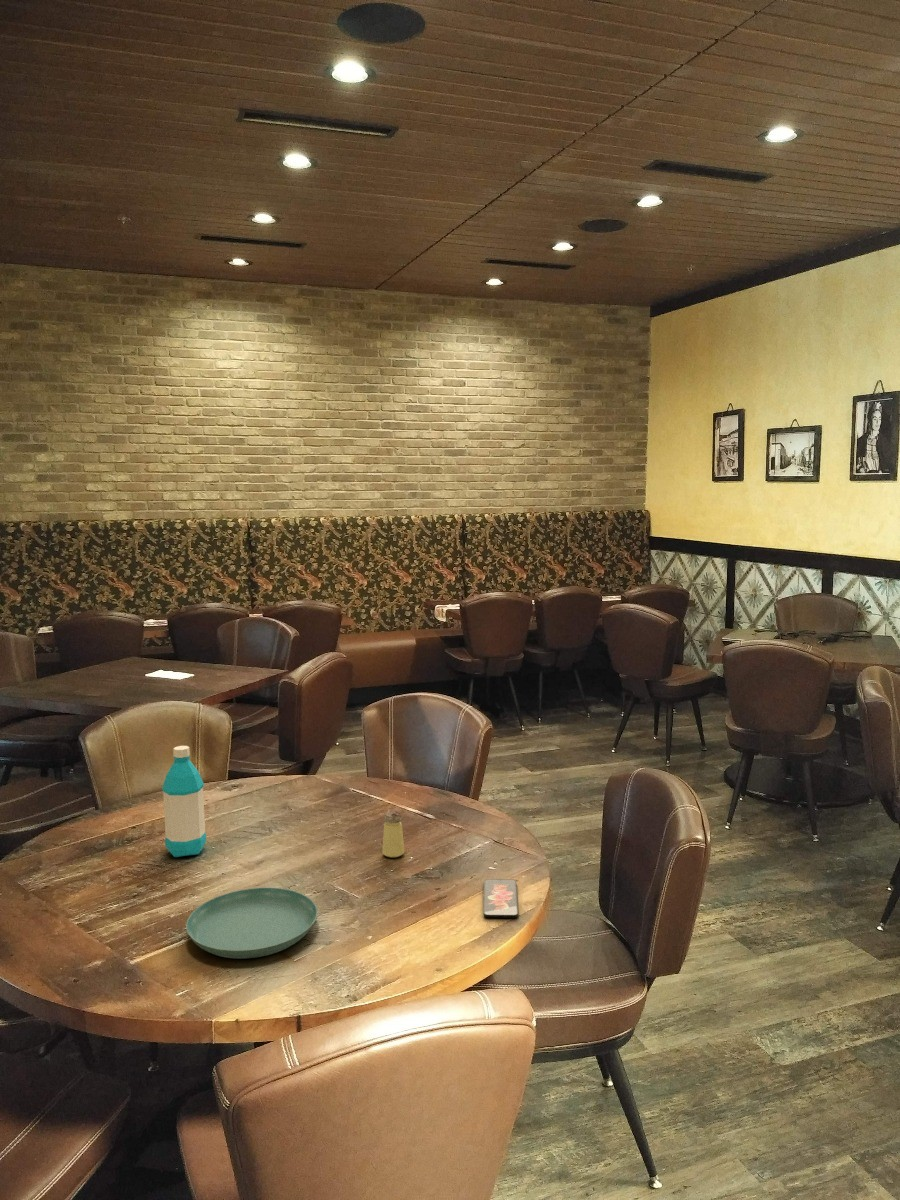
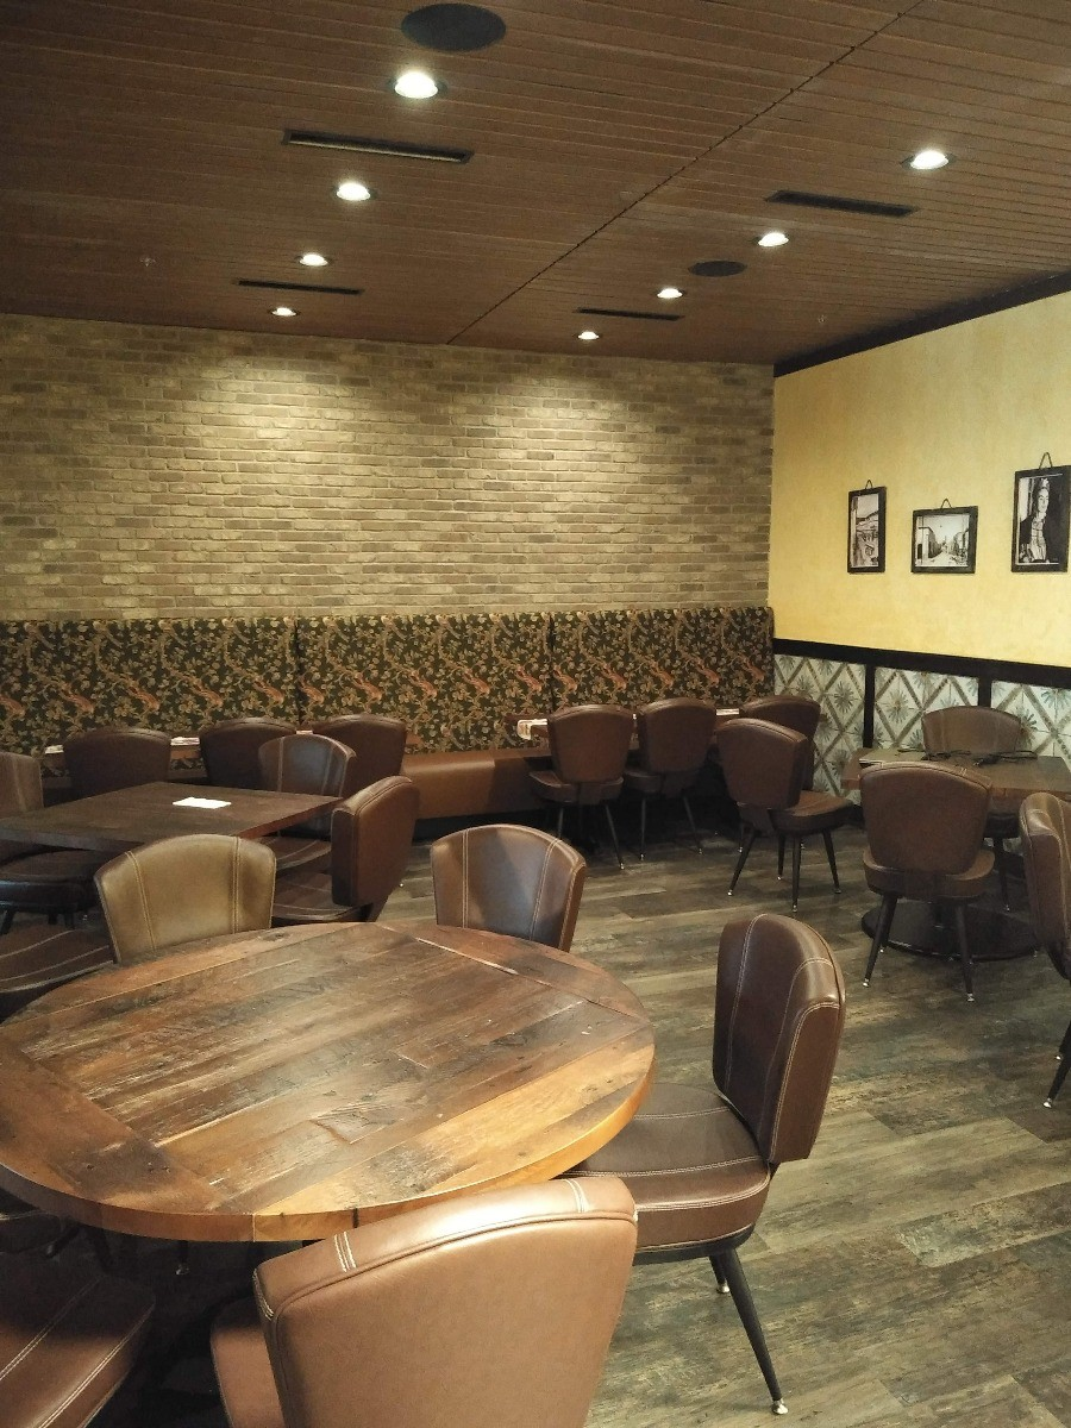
- smartphone (500, 897)
- saltshaker (393, 833)
- water bottle (183, 800)
- saucer (253, 924)
